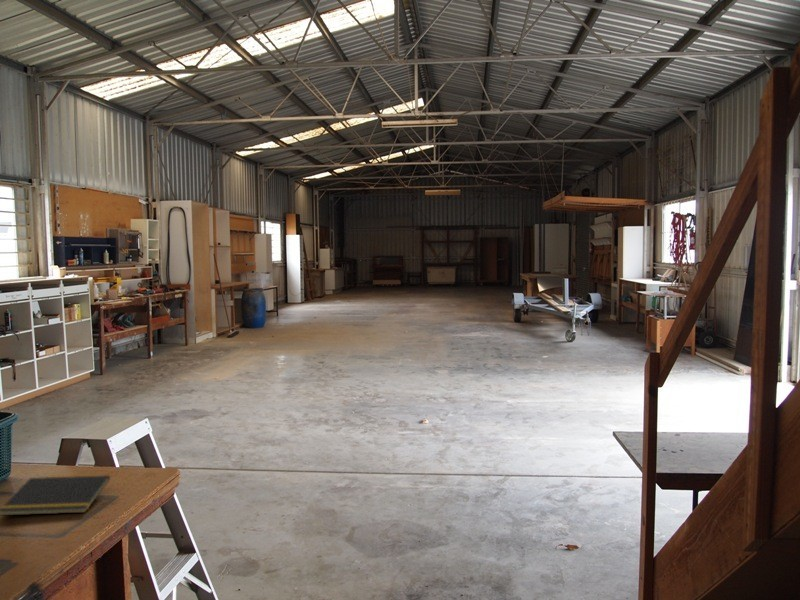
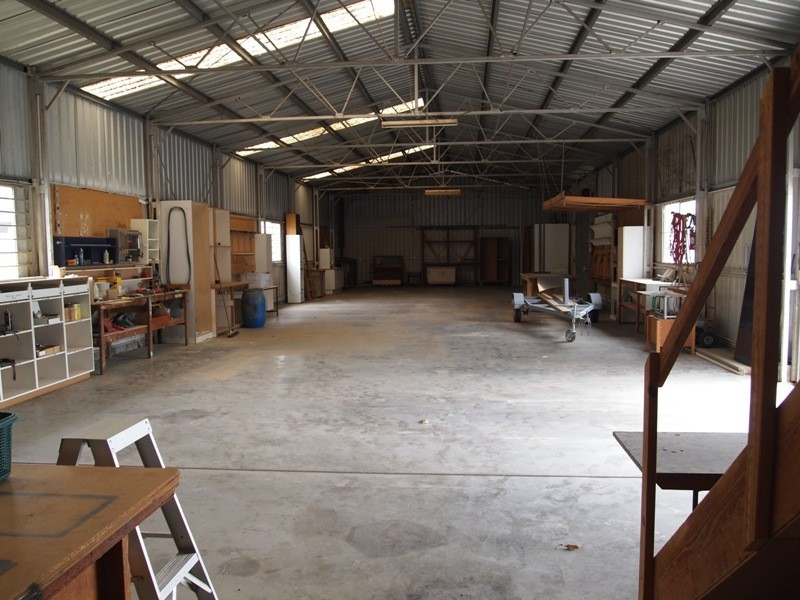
- notepad (56, 494)
